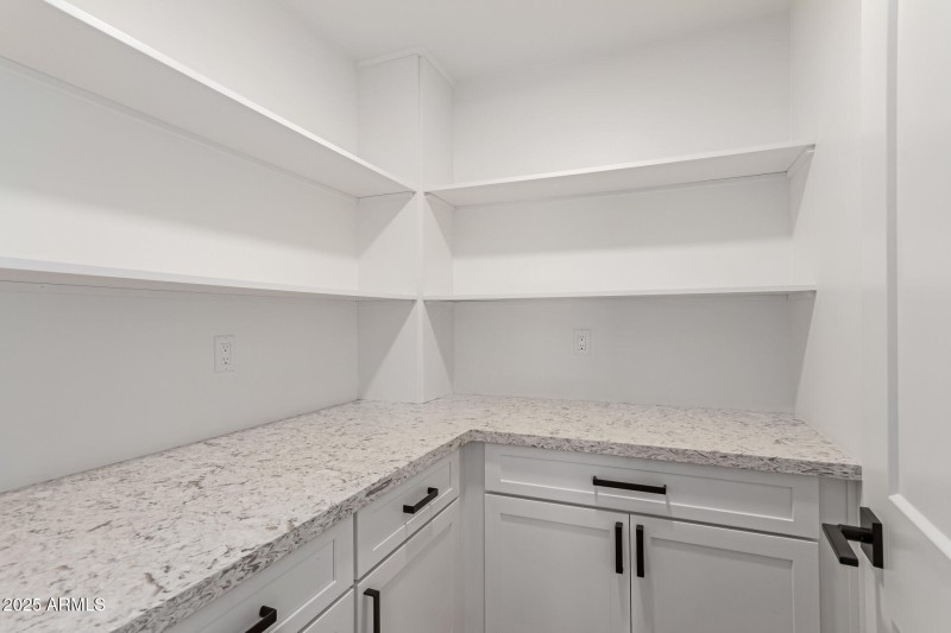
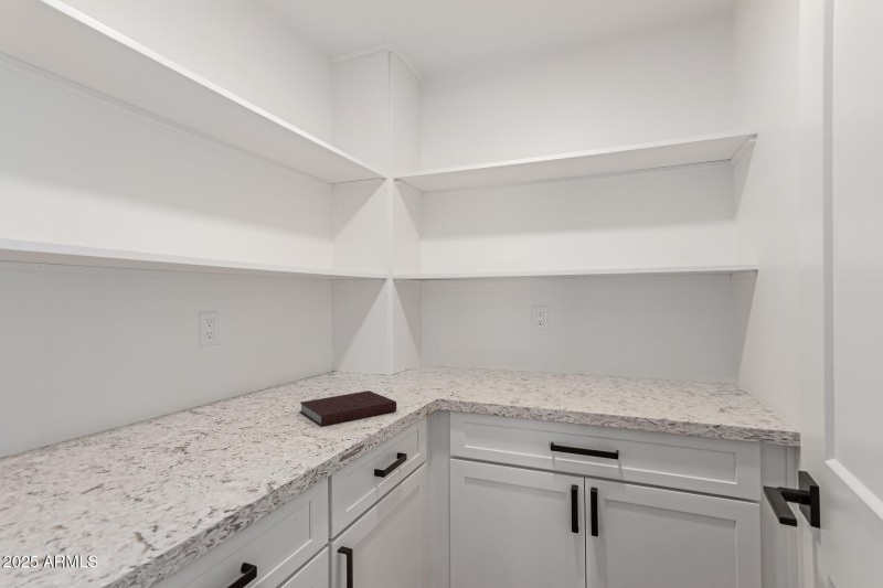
+ notebook (348, 406)
